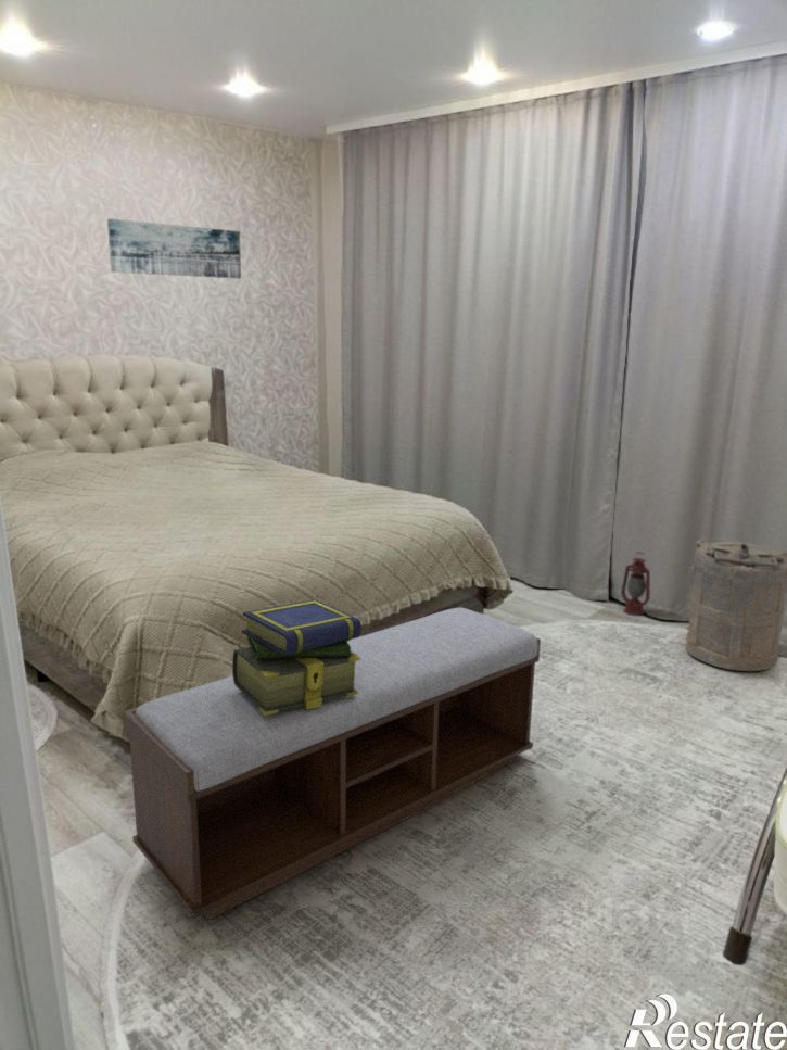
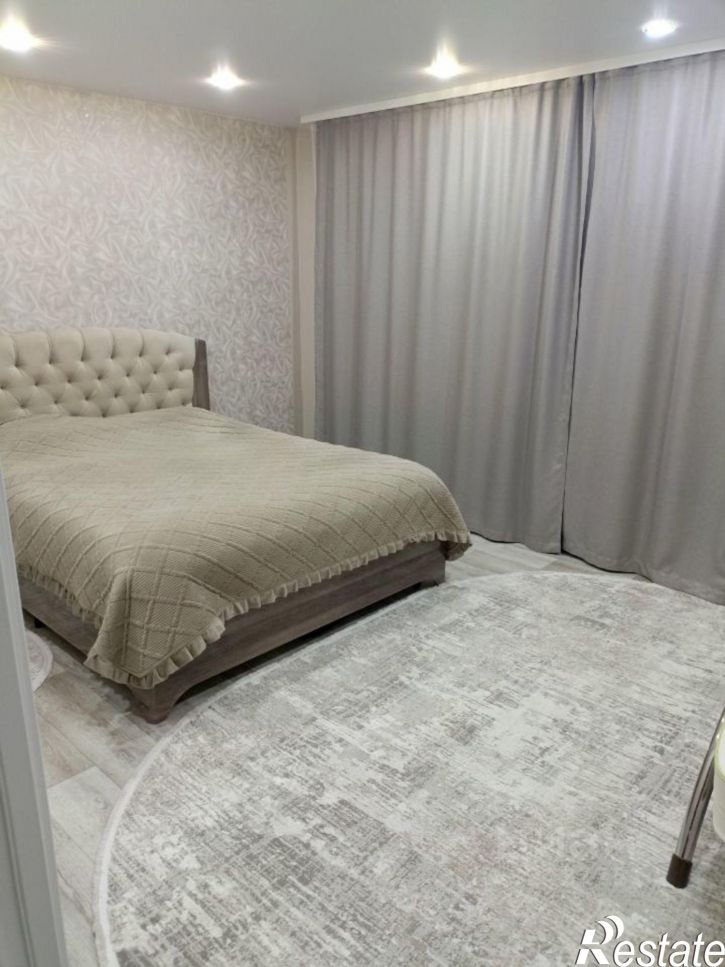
- bench (356, 735)
- laundry hamper (733, 597)
- stack of books (297, 649)
- wall art (178, 250)
- lantern (636, 582)
